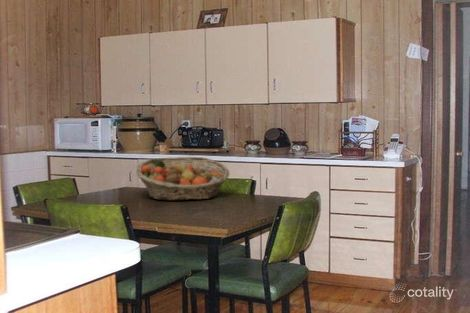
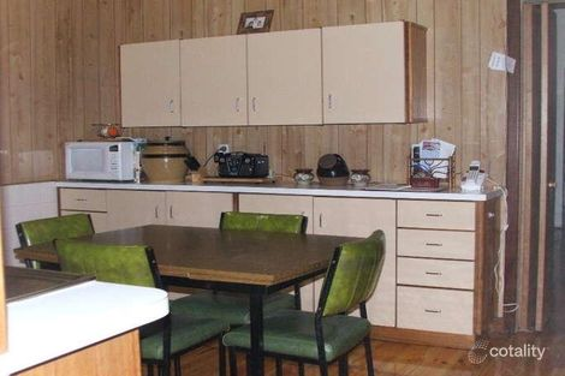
- fruit basket (183, 177)
